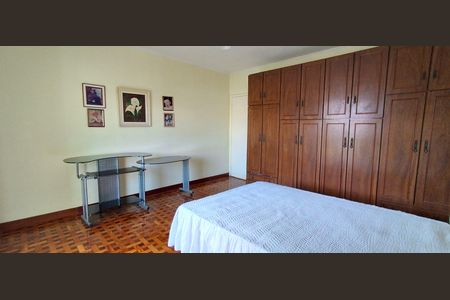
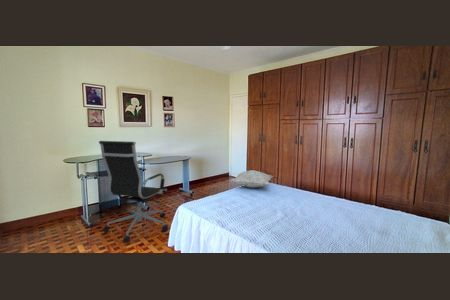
+ decorative pillow (252, 178)
+ office chair (140, 184)
